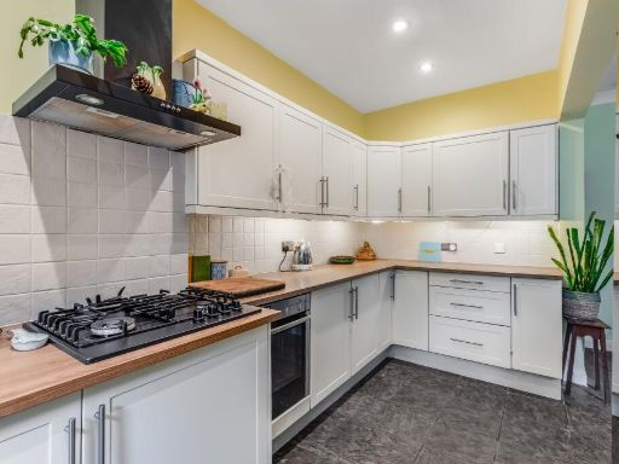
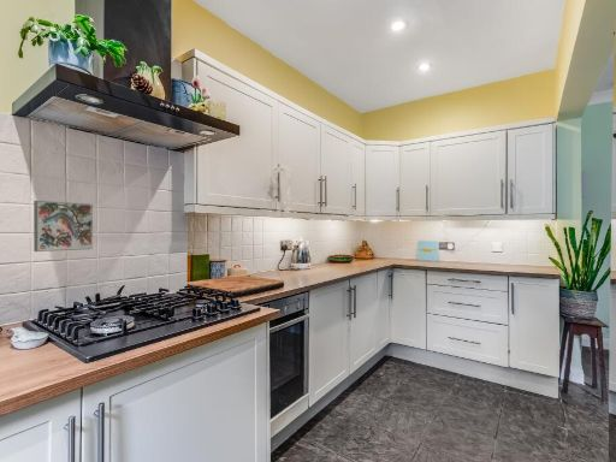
+ decorative tile (65, 226)
